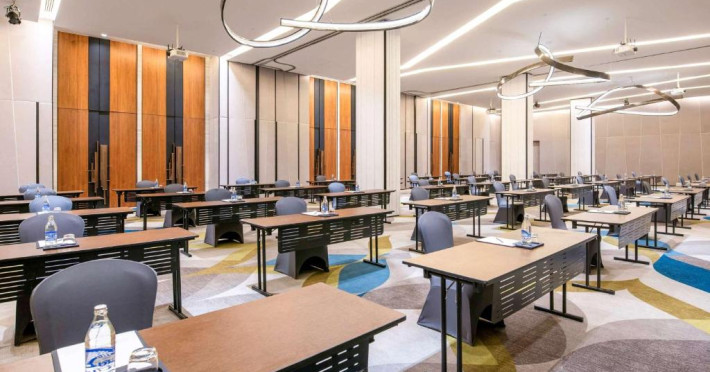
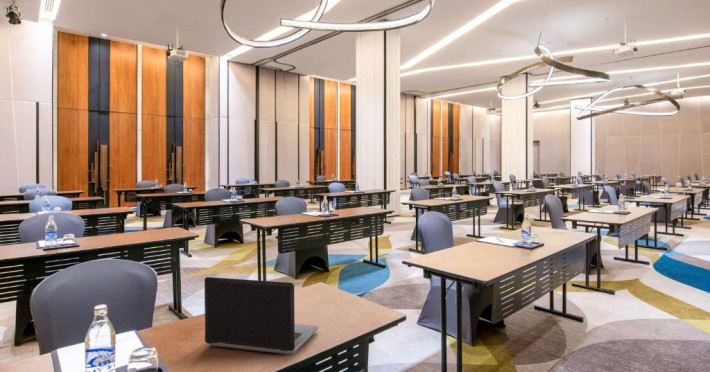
+ laptop computer (264, 305)
